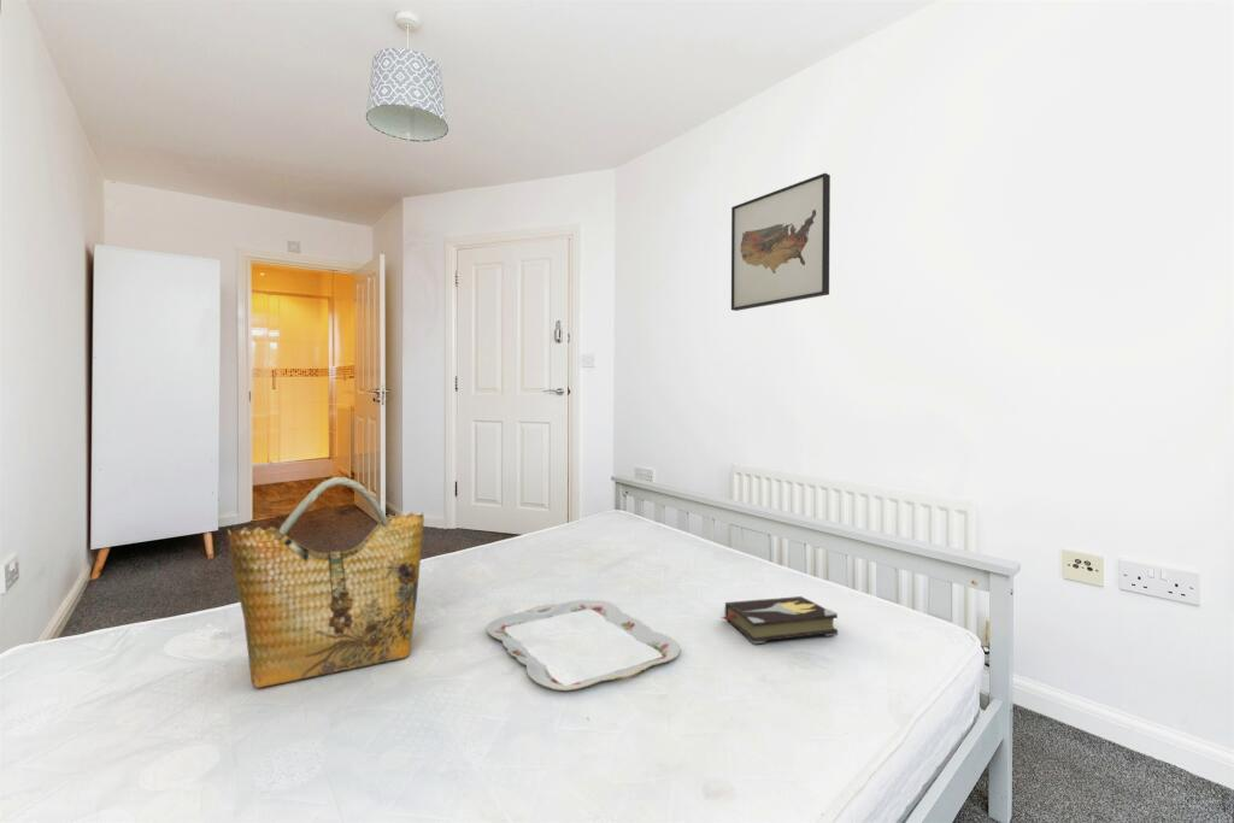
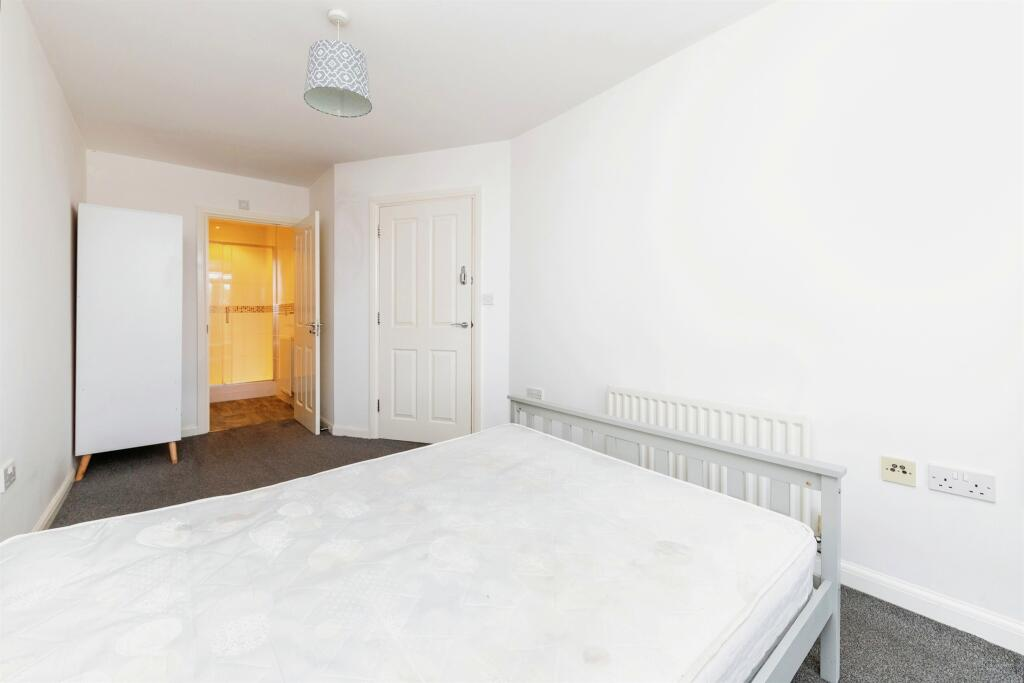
- grocery bag (333, 566)
- serving tray (576, 611)
- hardback book (778, 616)
- wall art (776, 247)
